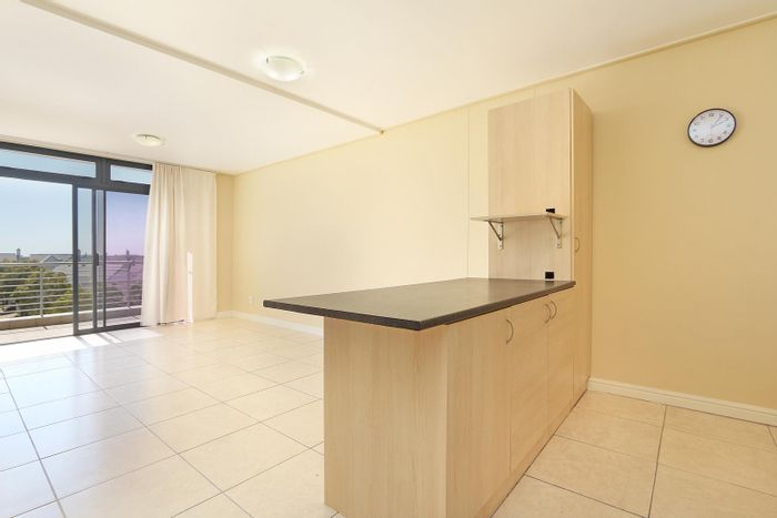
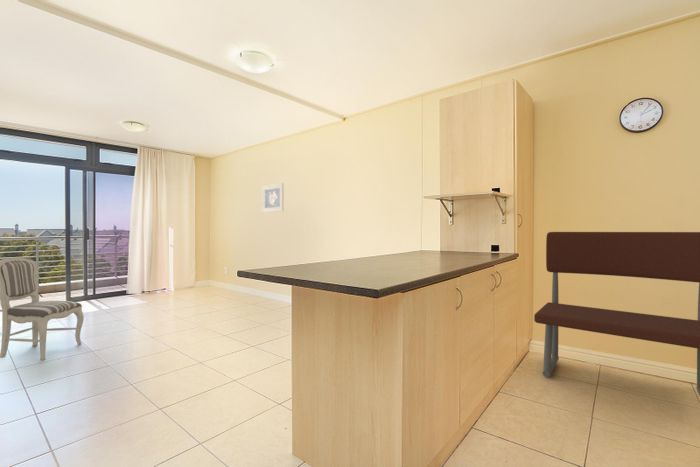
+ dining chair (38, 304)
+ bench (620, 311)
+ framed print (272, 198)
